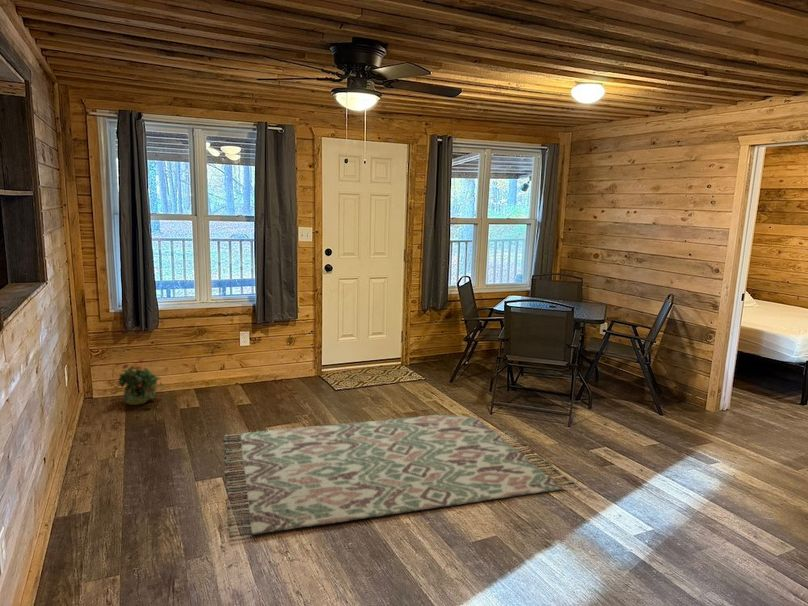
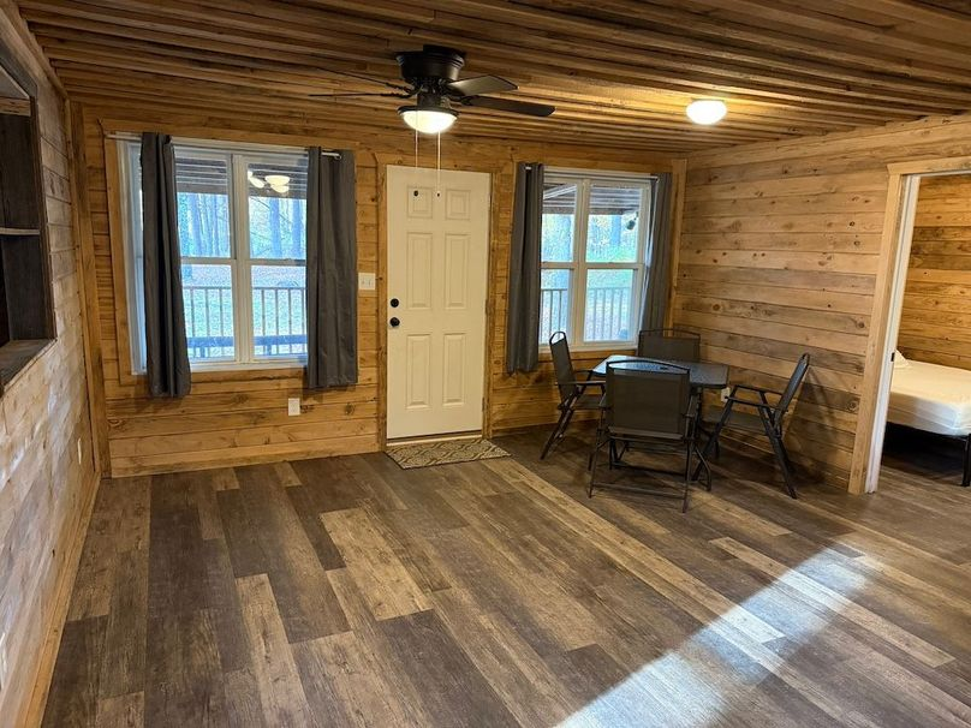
- potted plant (140, 381)
- rug (387, 458)
